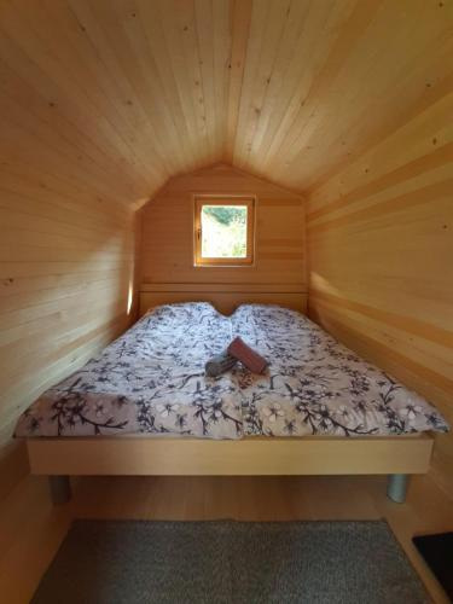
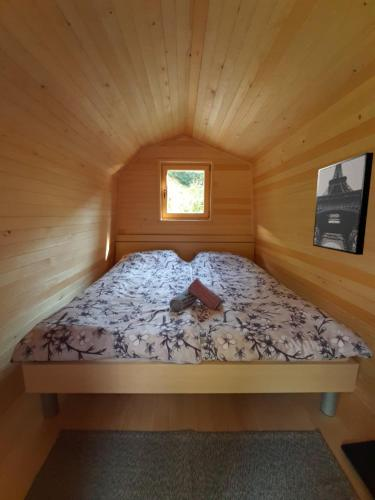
+ wall art (337, 207)
